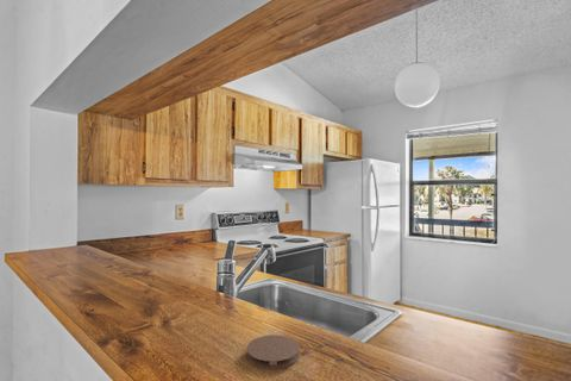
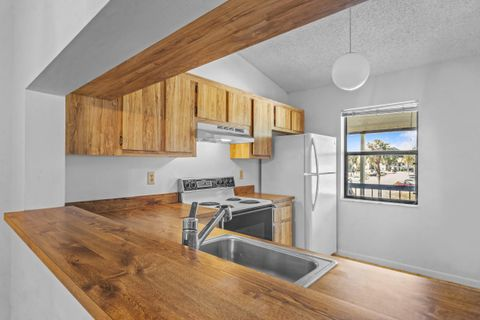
- coaster (272, 350)
